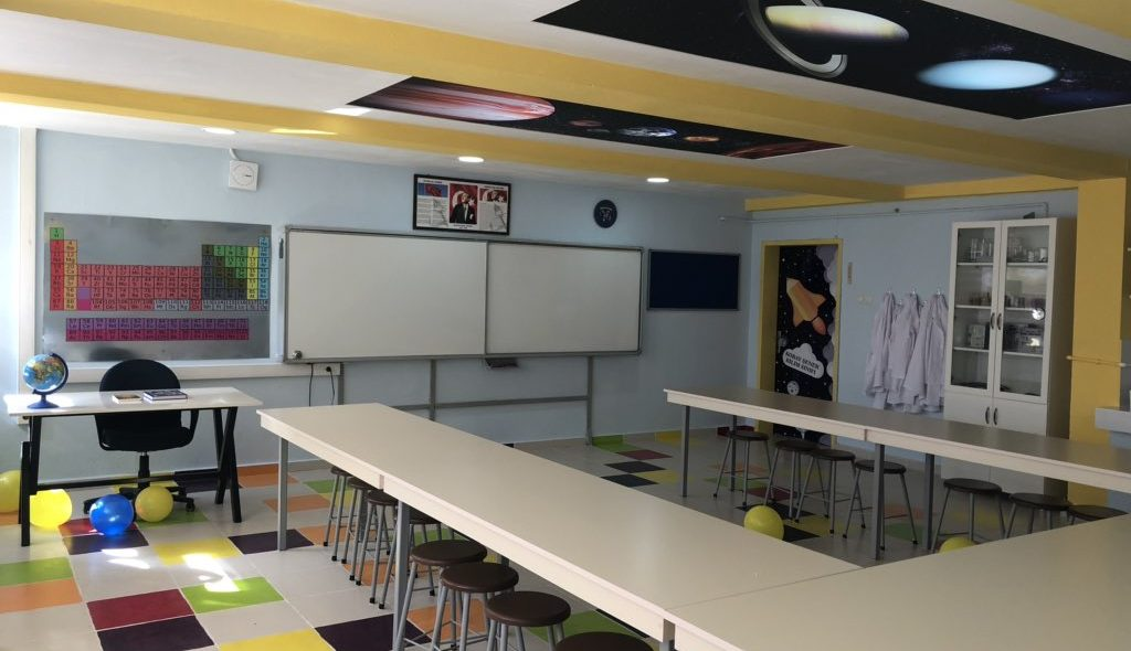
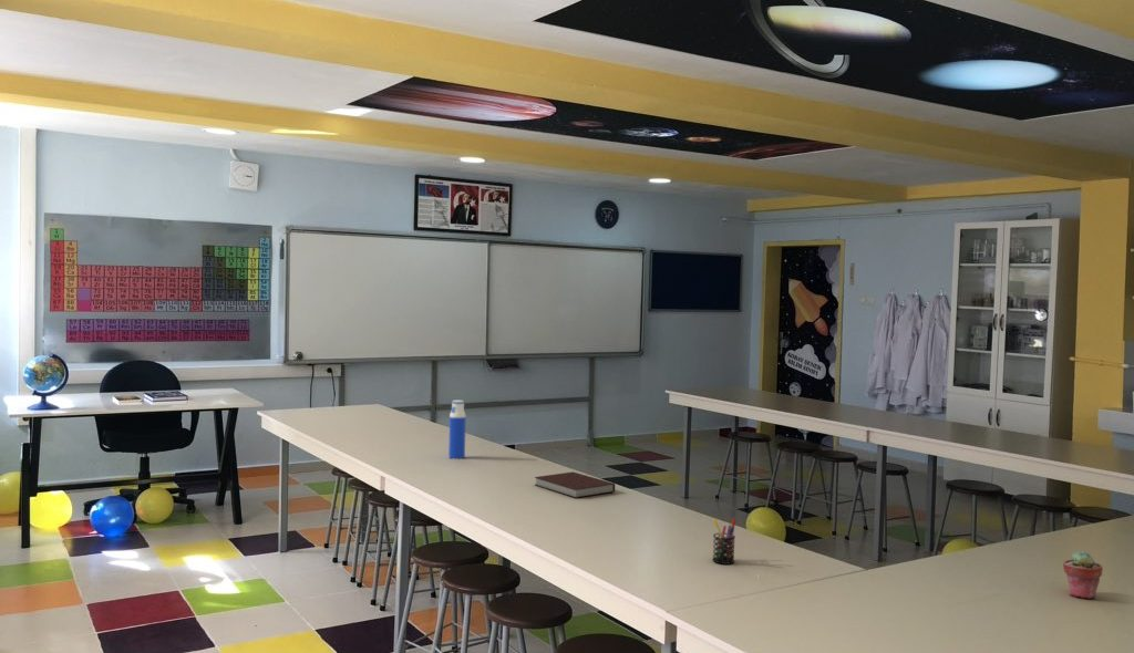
+ potted succulent (1082, 572)
+ water bottle (457, 428)
+ pen holder (726, 538)
+ notebook (574, 484)
